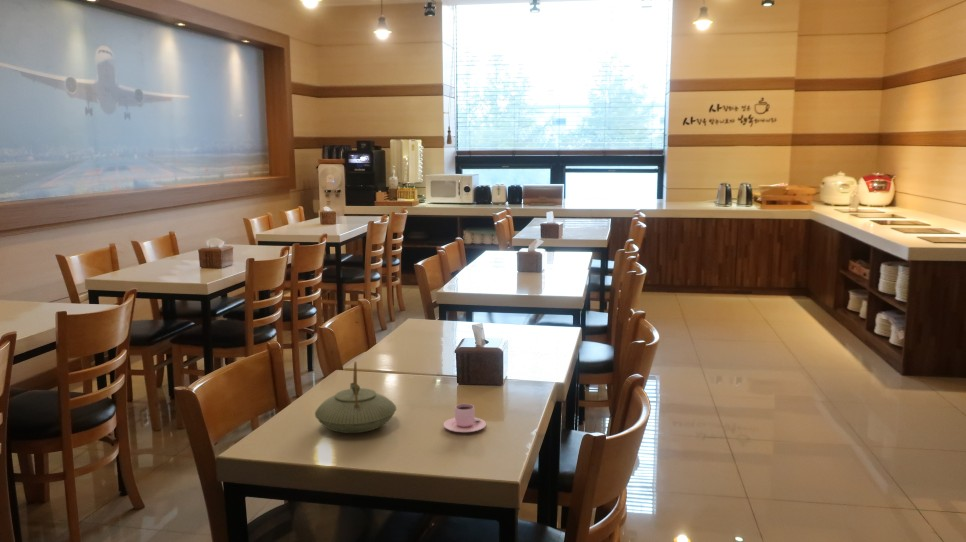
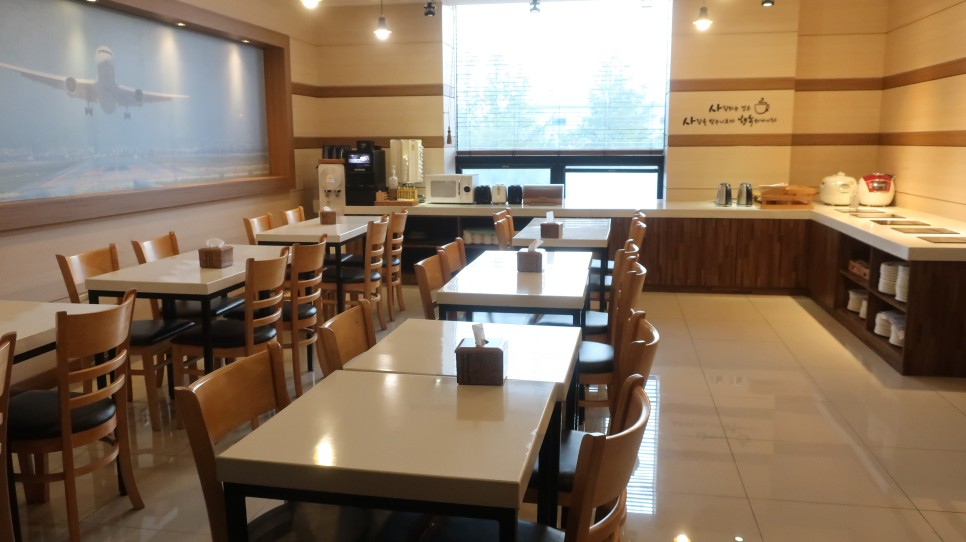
- teapot (355, 392)
- teacup (464, 404)
